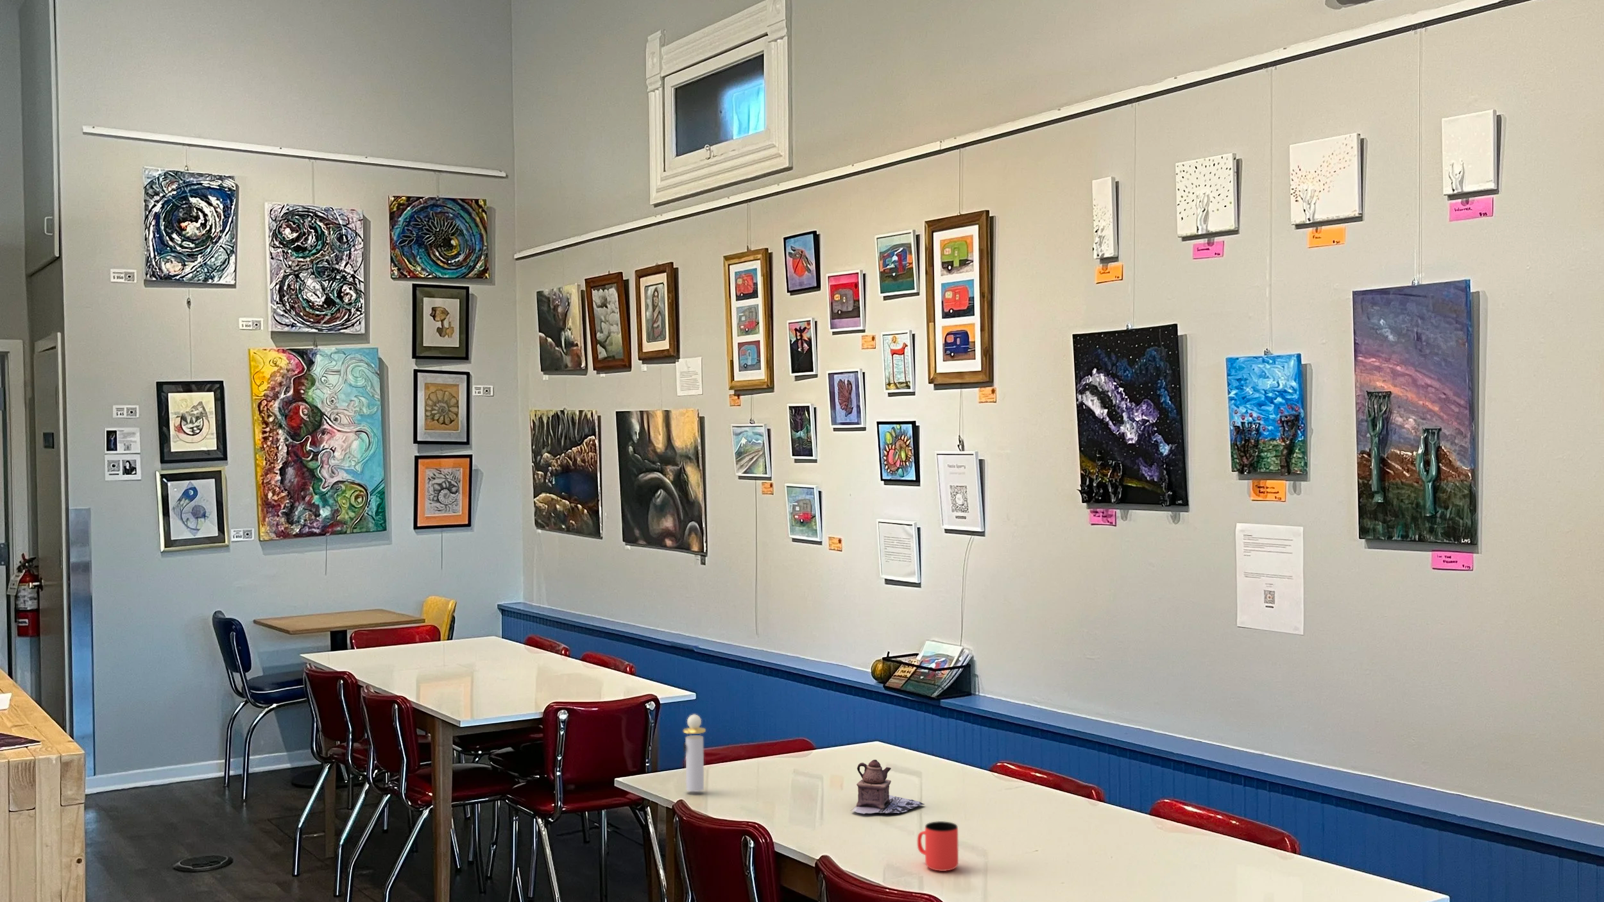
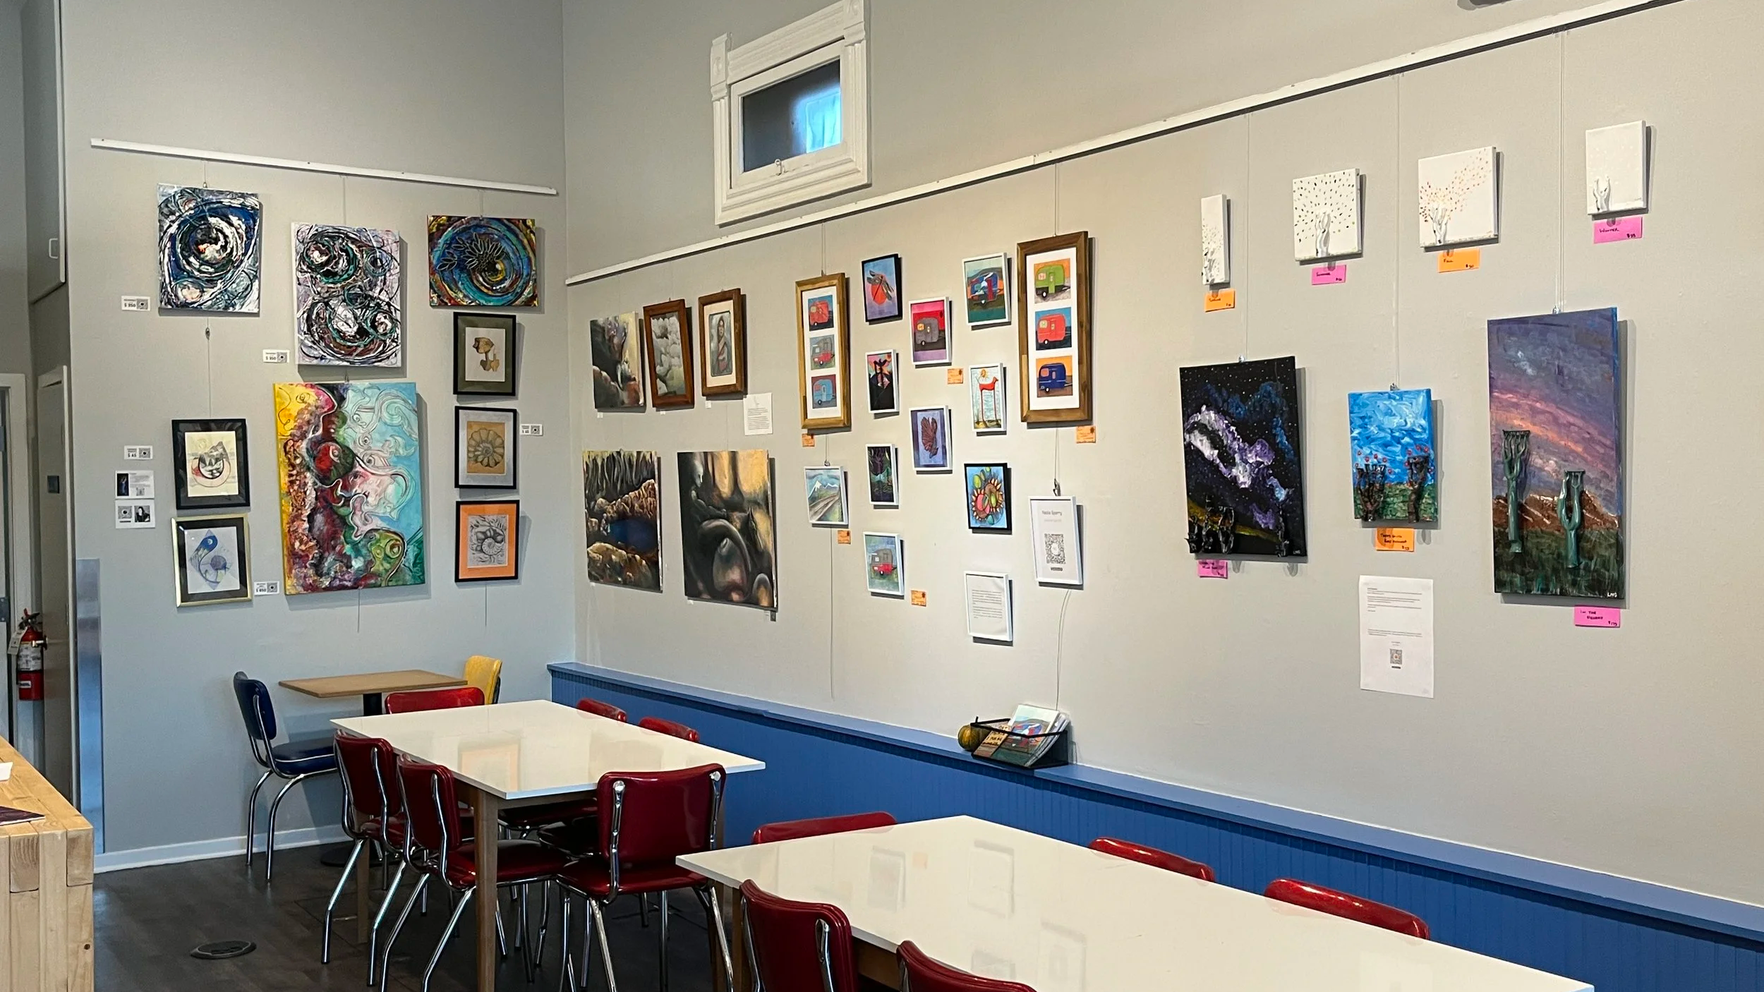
- perfume bottle (694, 753)
- teapot (877, 783)
- cup (936, 845)
